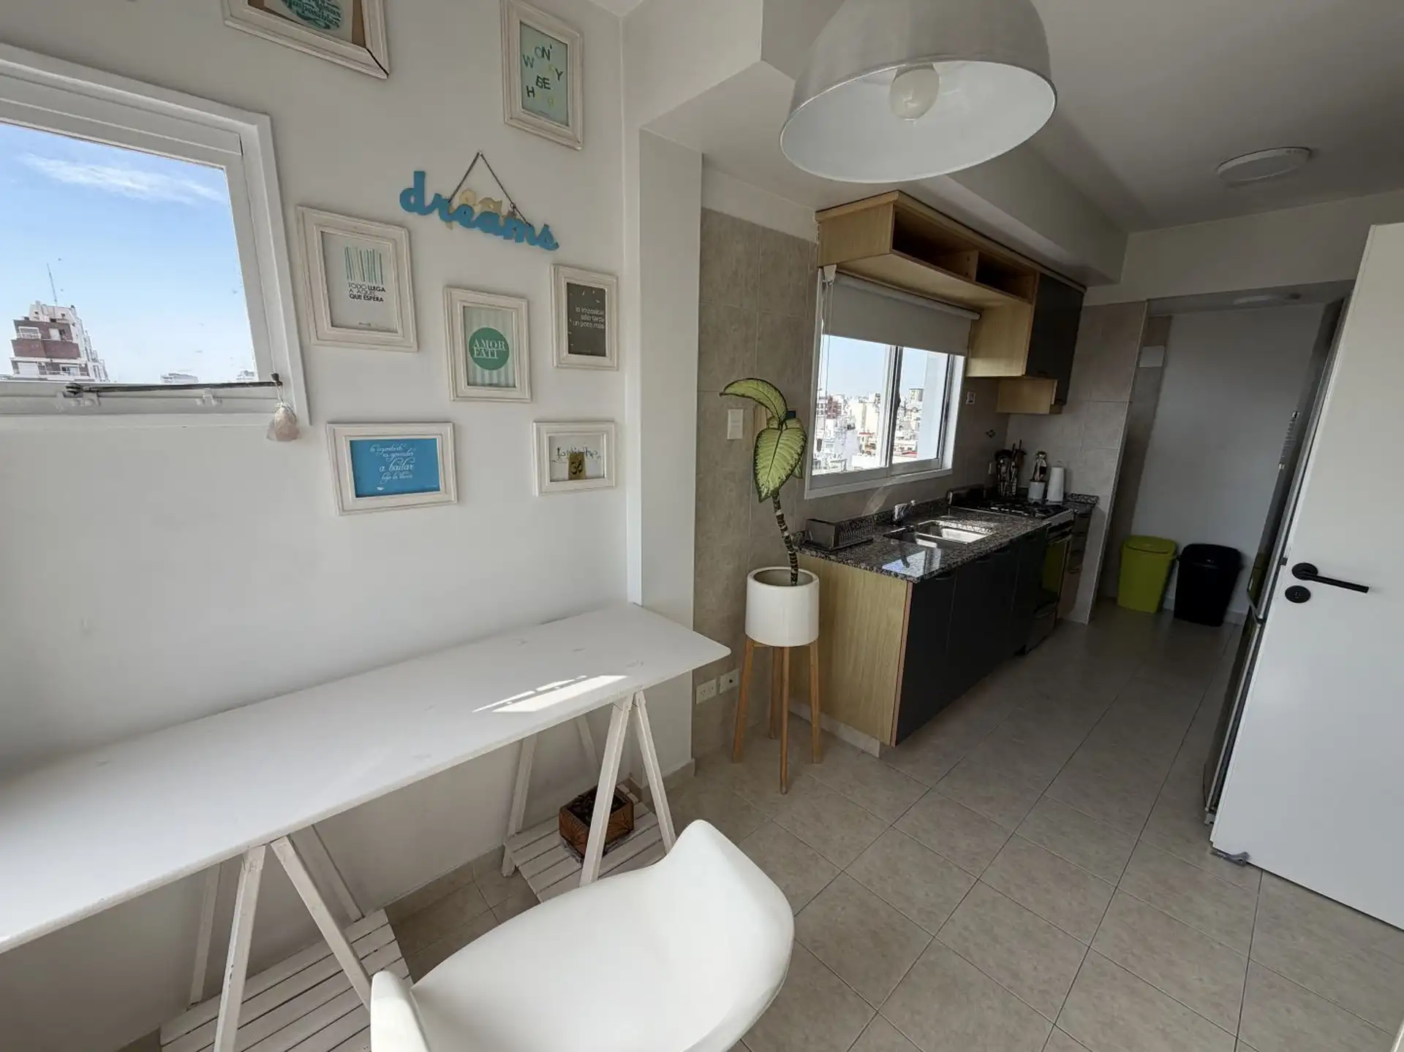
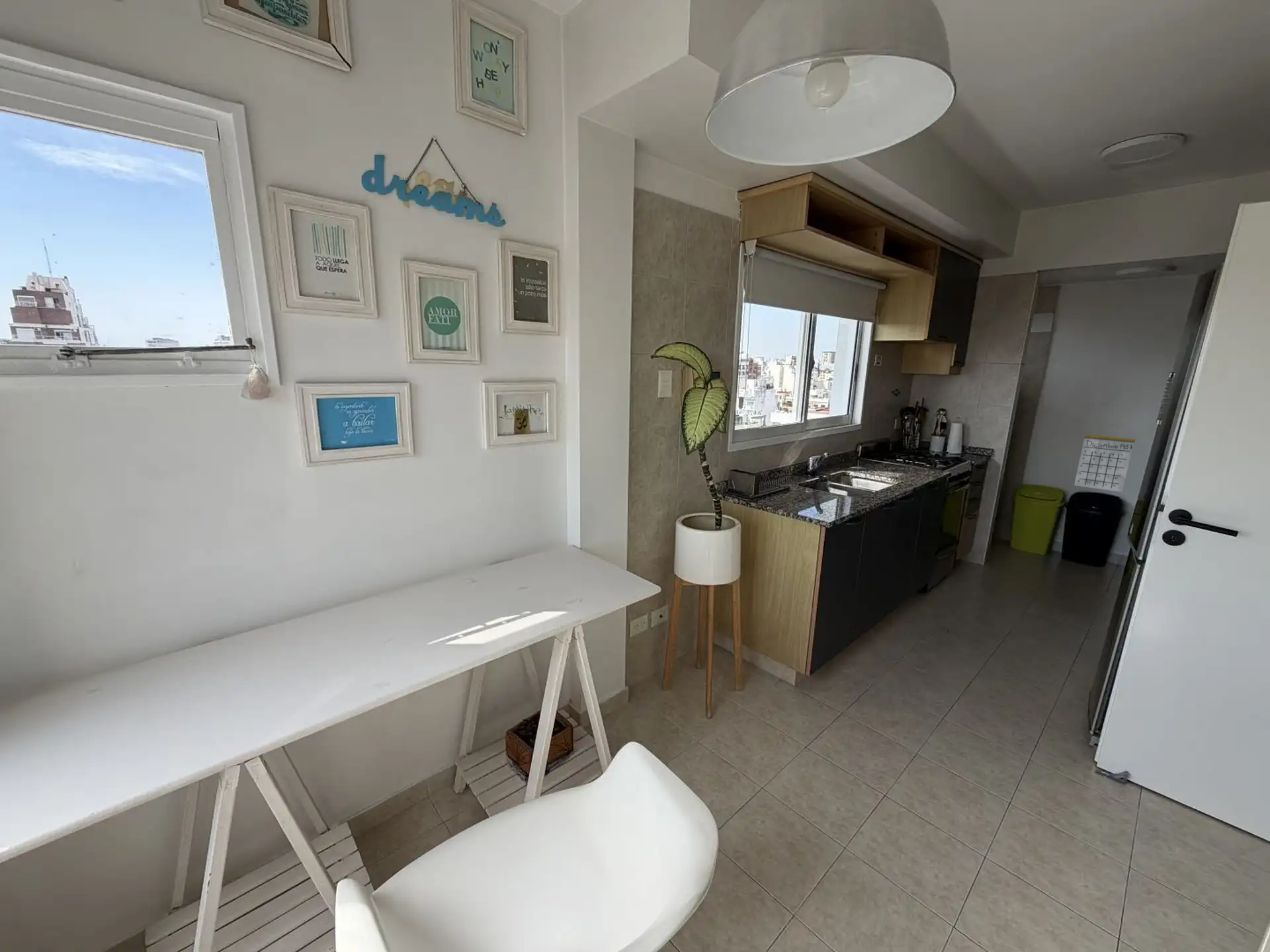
+ calendar (1105, 457)
